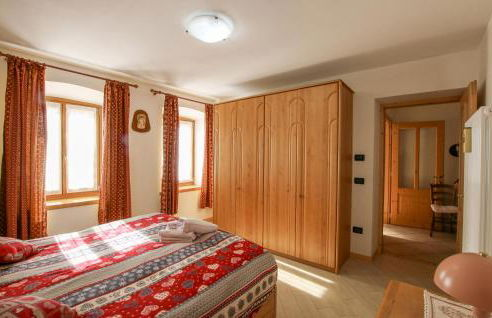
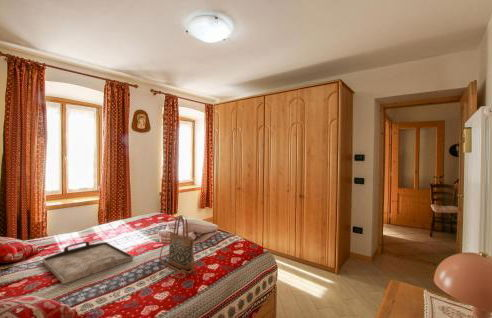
+ handbag (174, 241)
+ serving tray (88, 255)
